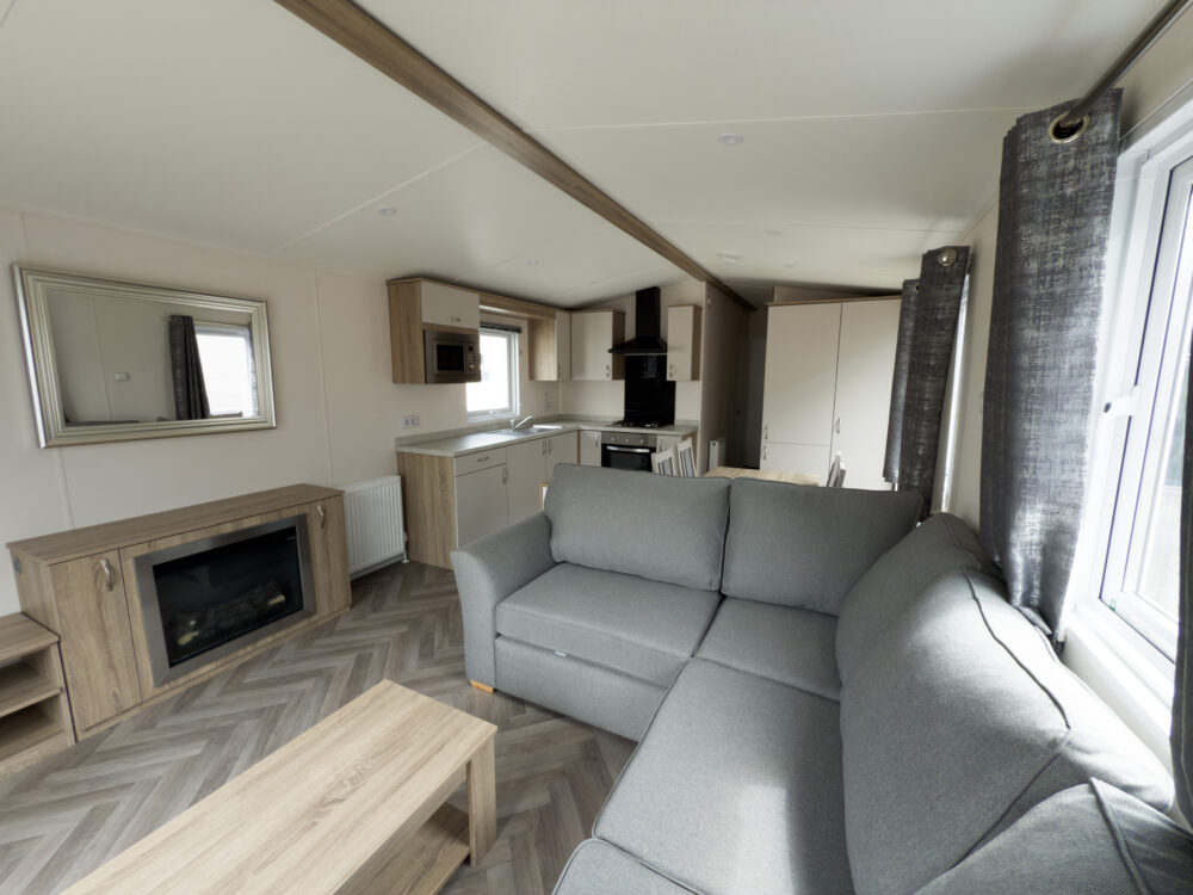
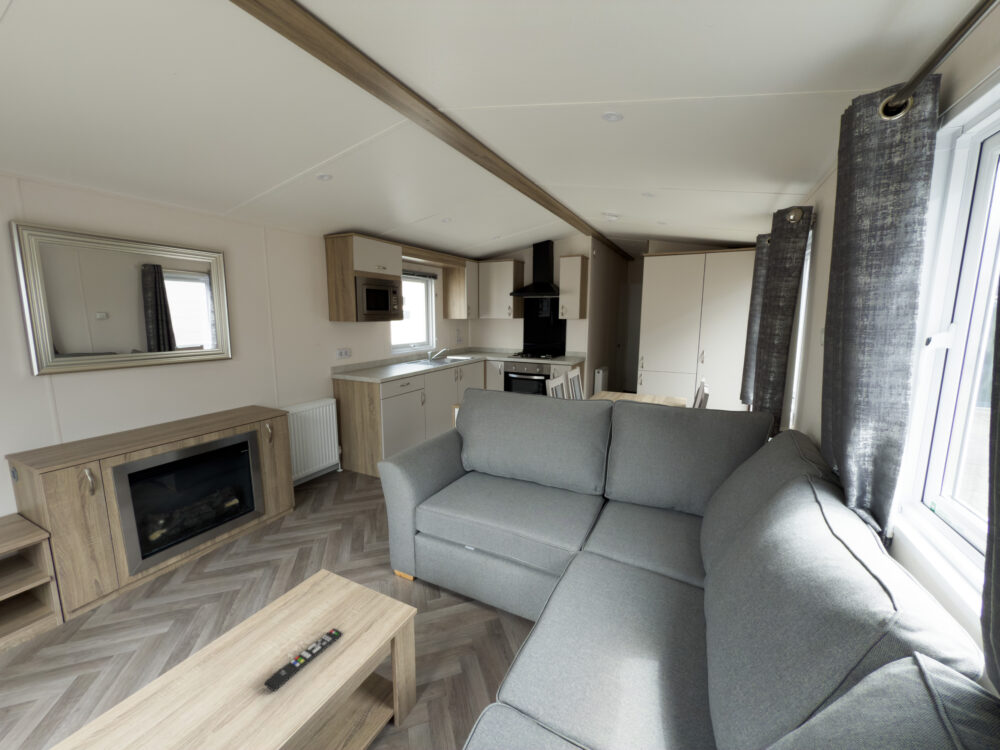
+ remote control (306, 657)
